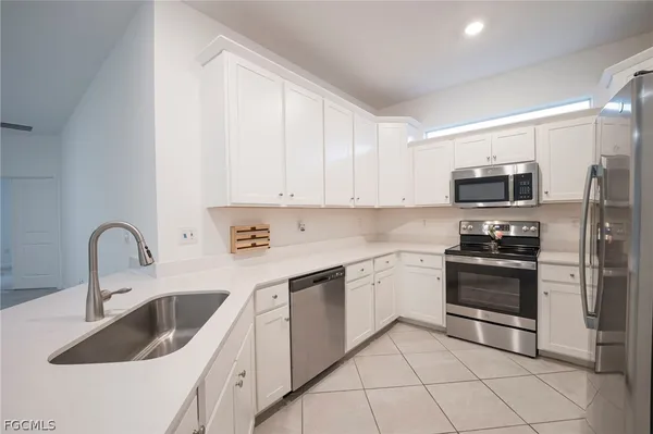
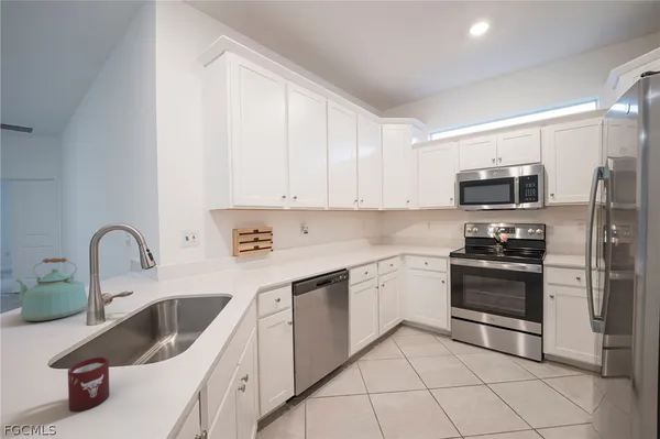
+ kettle (50, 286)
+ cup (85, 381)
